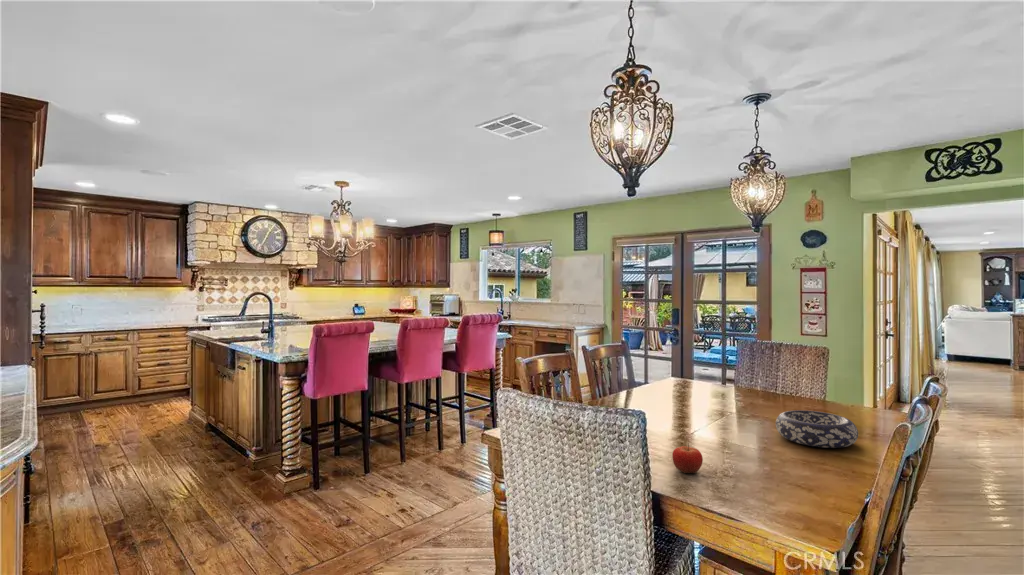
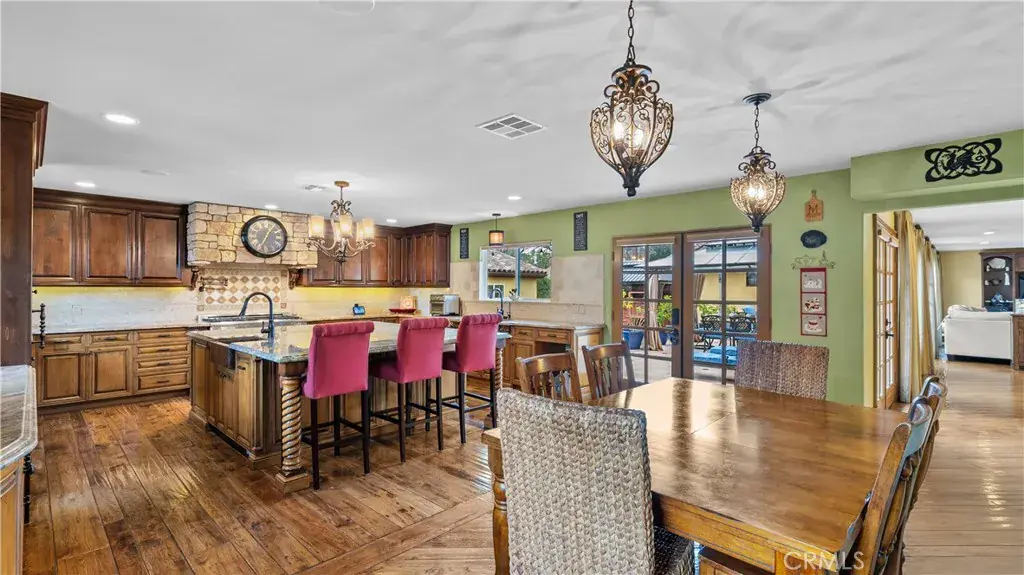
- decorative bowl (815, 428)
- fruit (687, 457)
